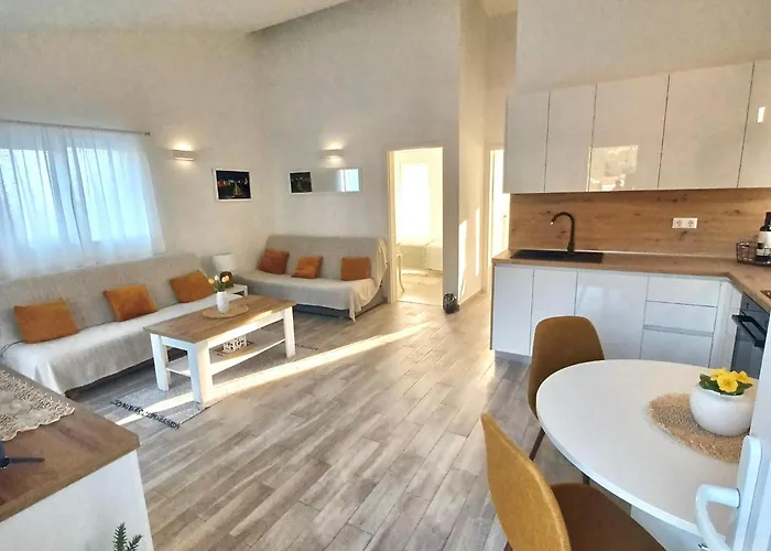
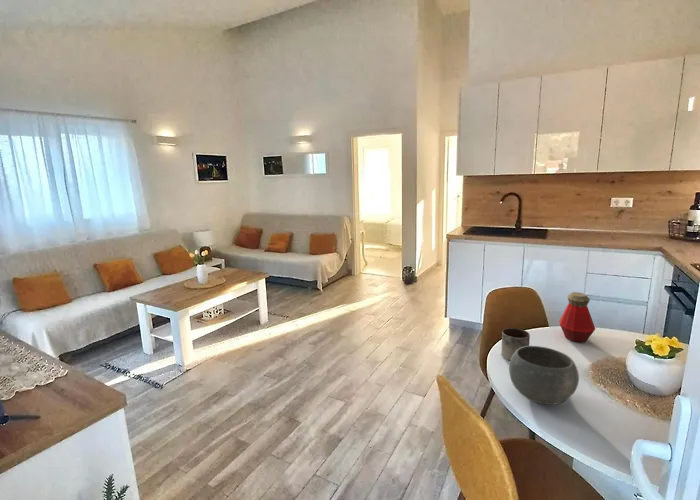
+ mug (516, 343)
+ bowl (541, 377)
+ bottle (577, 316)
